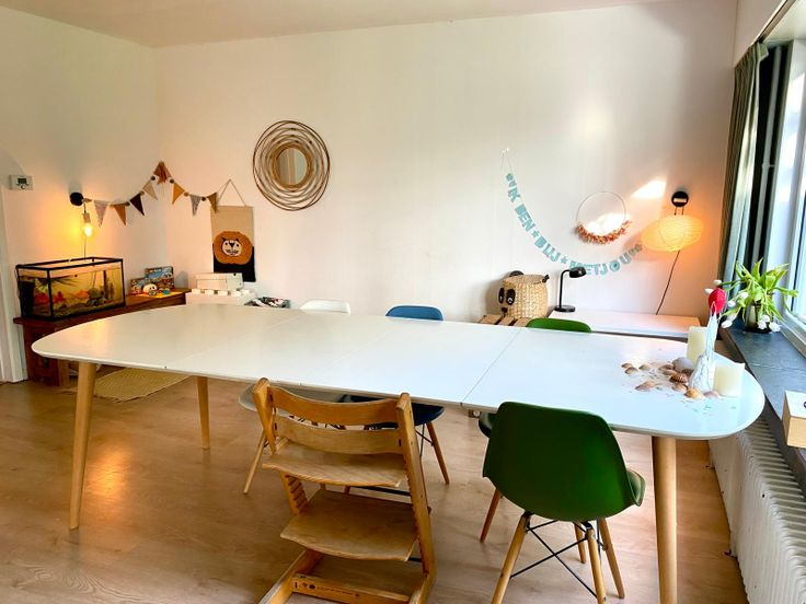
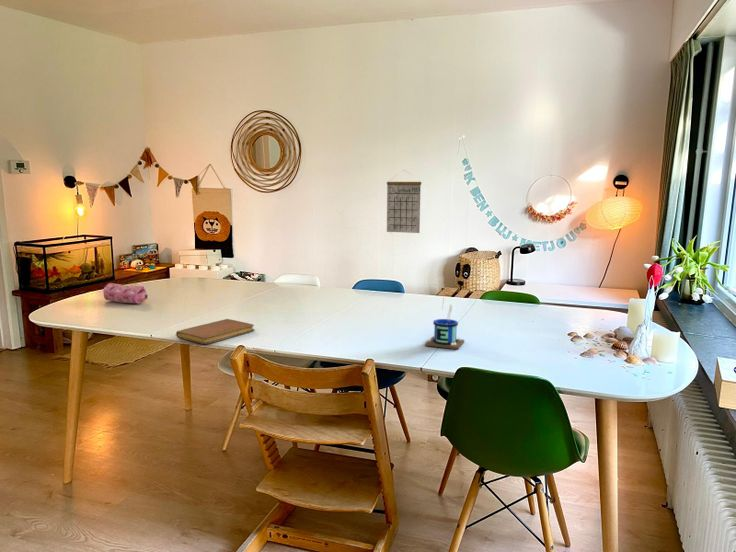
+ notebook (216, 330)
+ pencil case (124, 293)
+ mug (446, 319)
+ calendar (403, 201)
